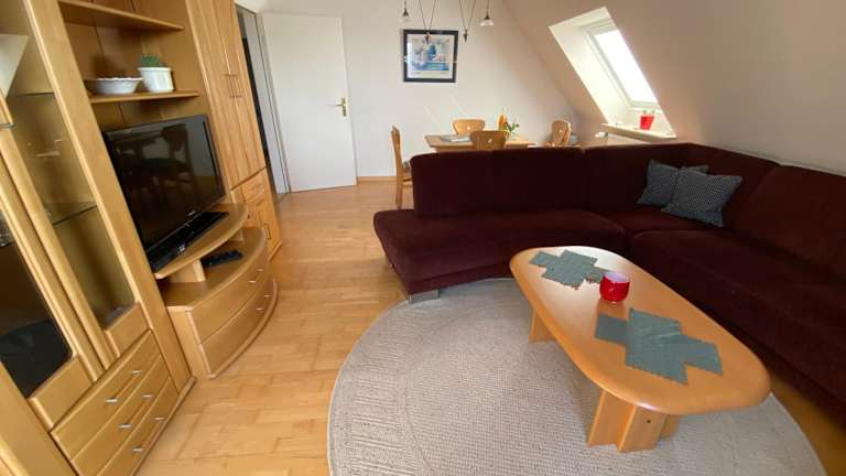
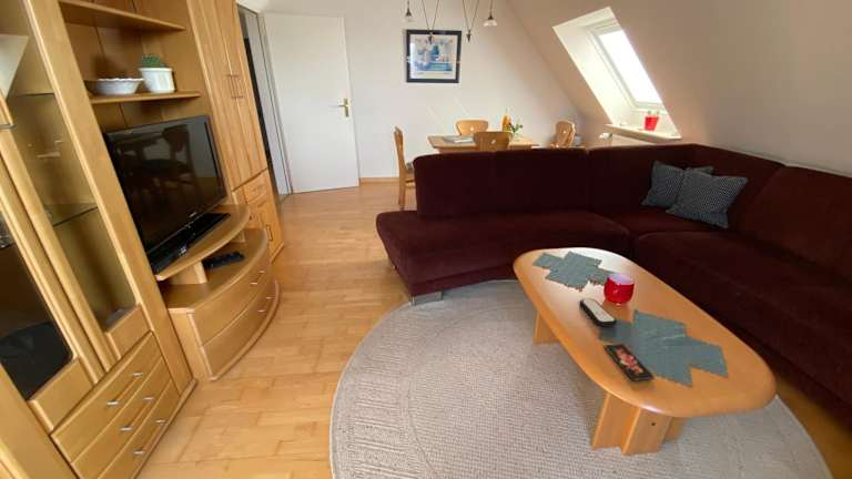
+ remote control (596, 312)
+ smartphone (627, 360)
